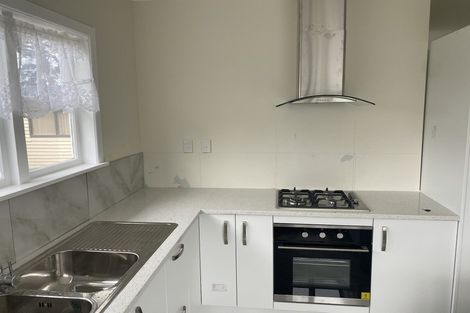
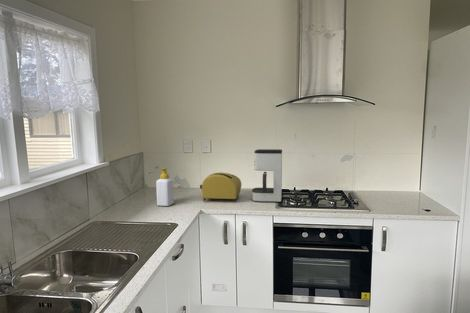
+ toaster (220, 185)
+ coffee maker (266, 175)
+ soap bottle (164, 186)
